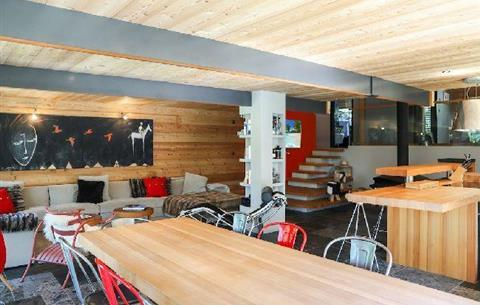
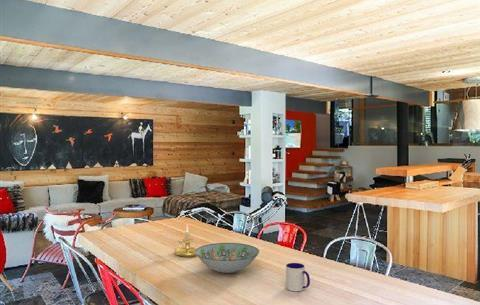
+ candle holder (186, 238)
+ mug (298, 277)
+ decorative bowl (227, 260)
